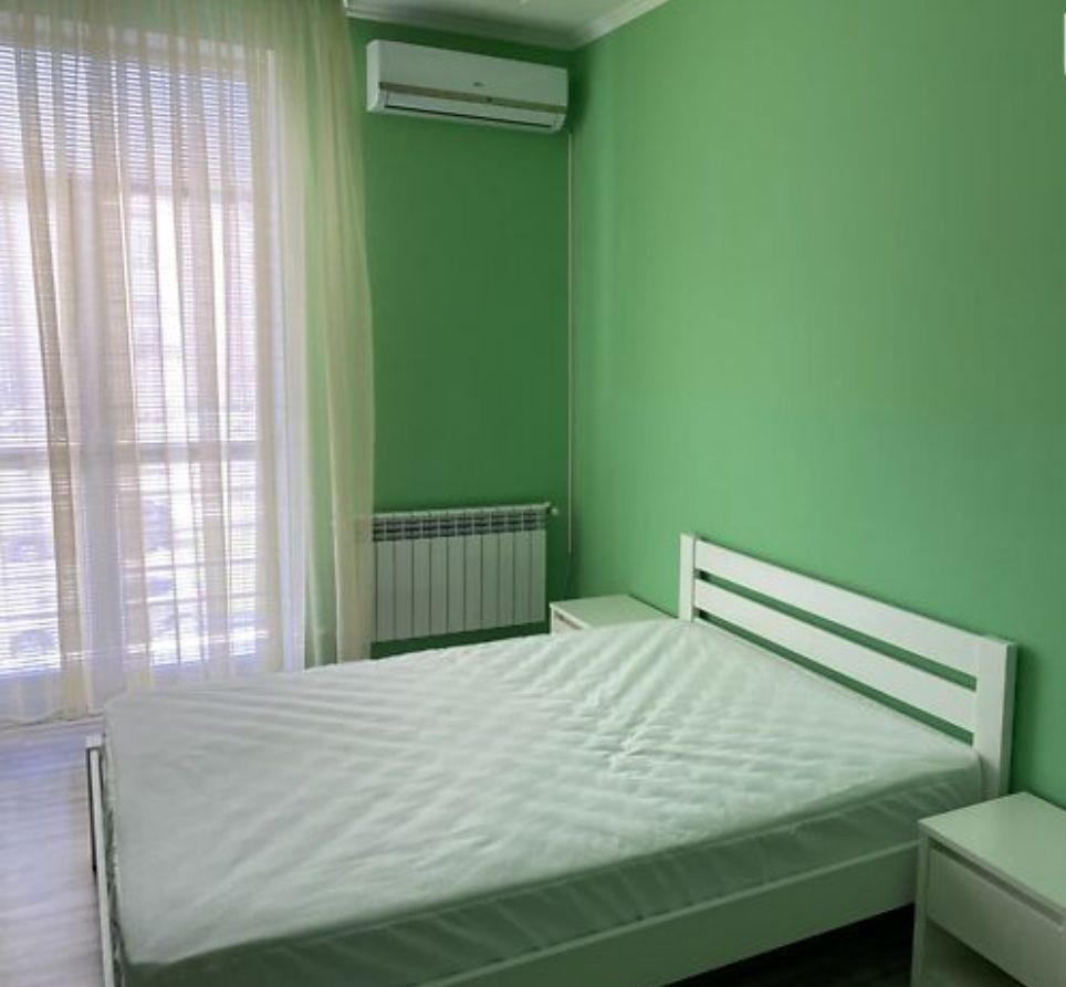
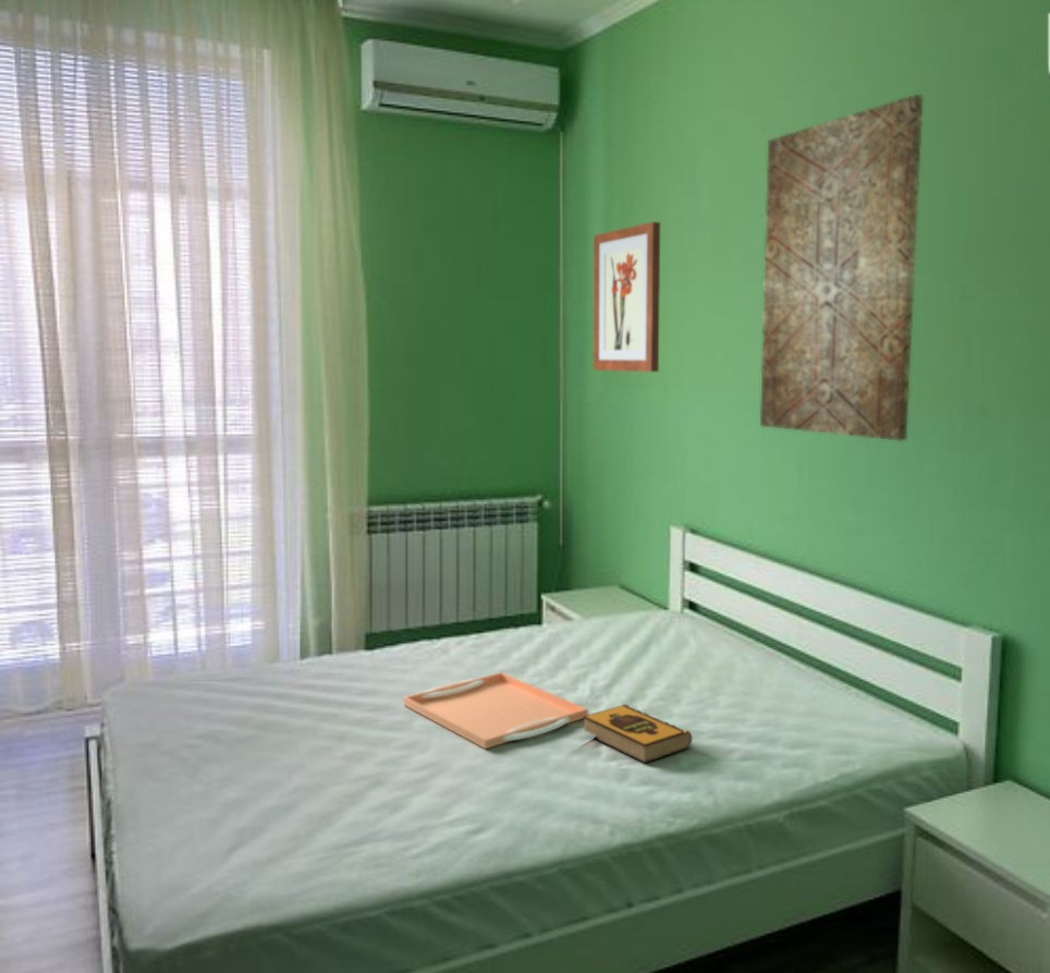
+ wall art (624, 300)
+ wall art (832, 279)
+ serving tray (493, 706)
+ hardback book (636, 731)
